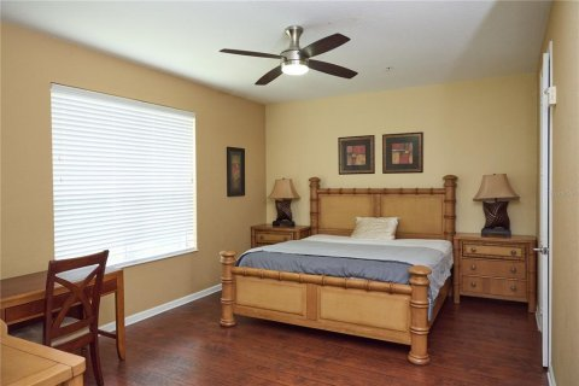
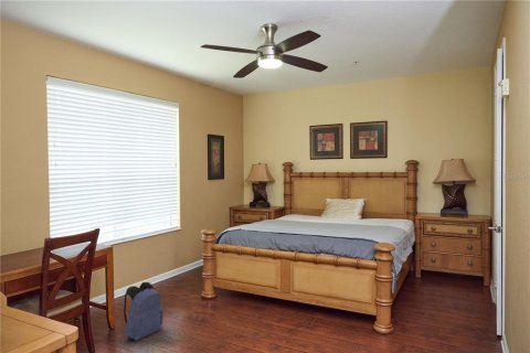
+ backpack (140, 307)
